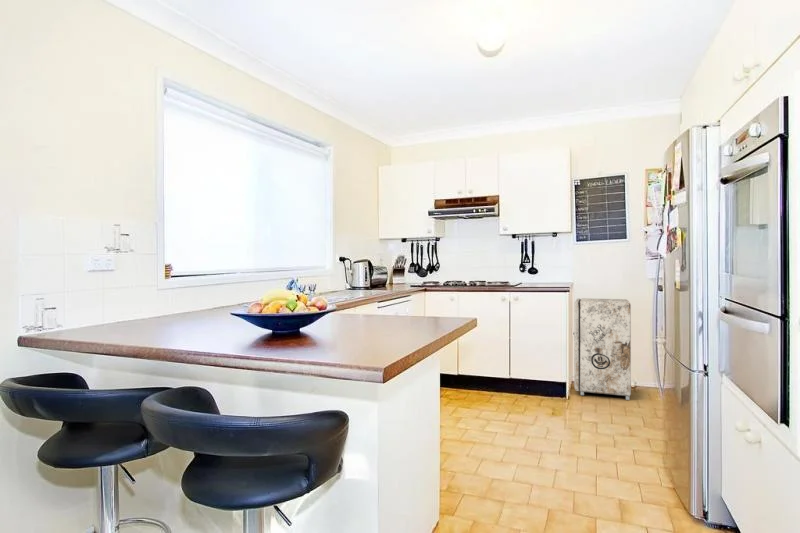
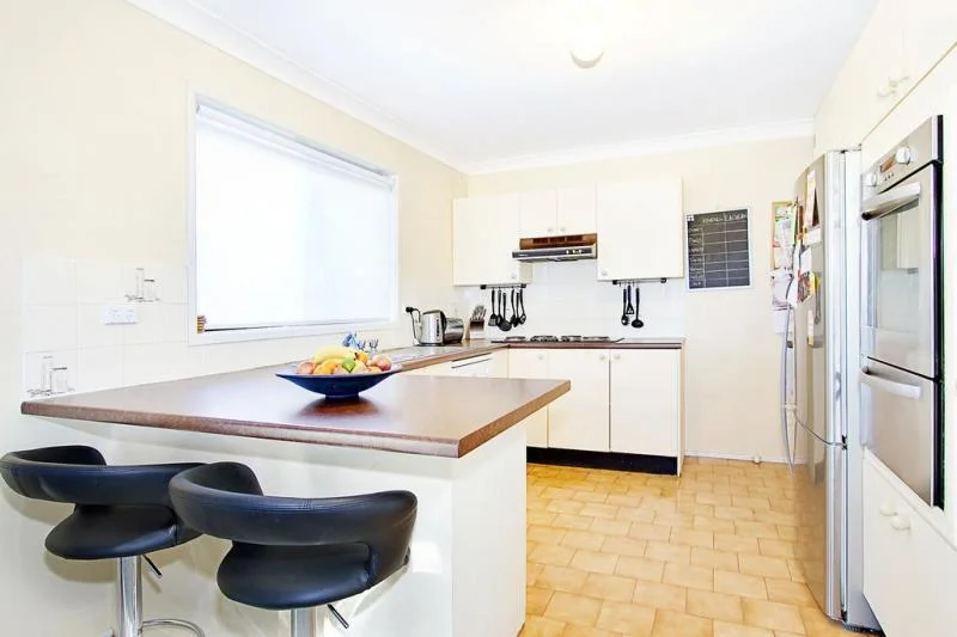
- trash can (600, 345)
